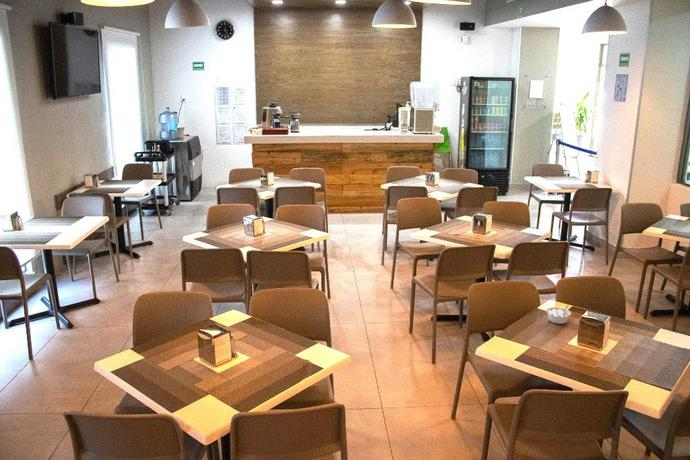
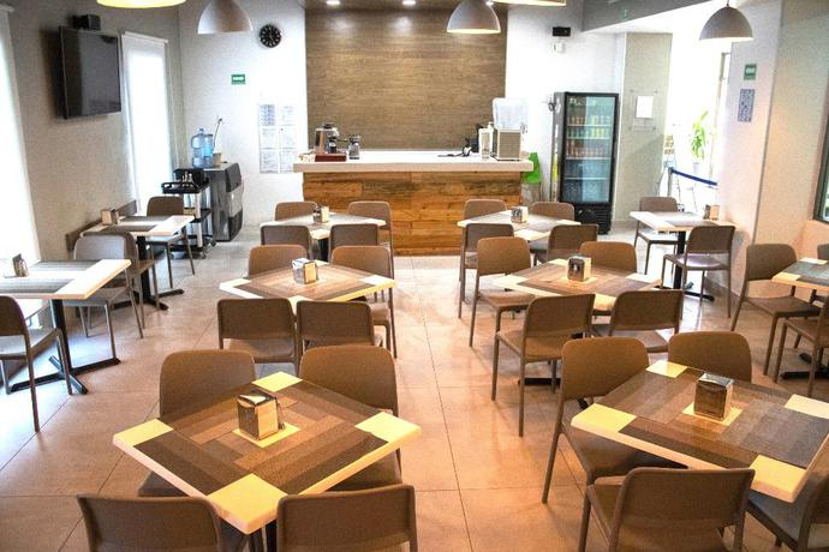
- legume (558, 314)
